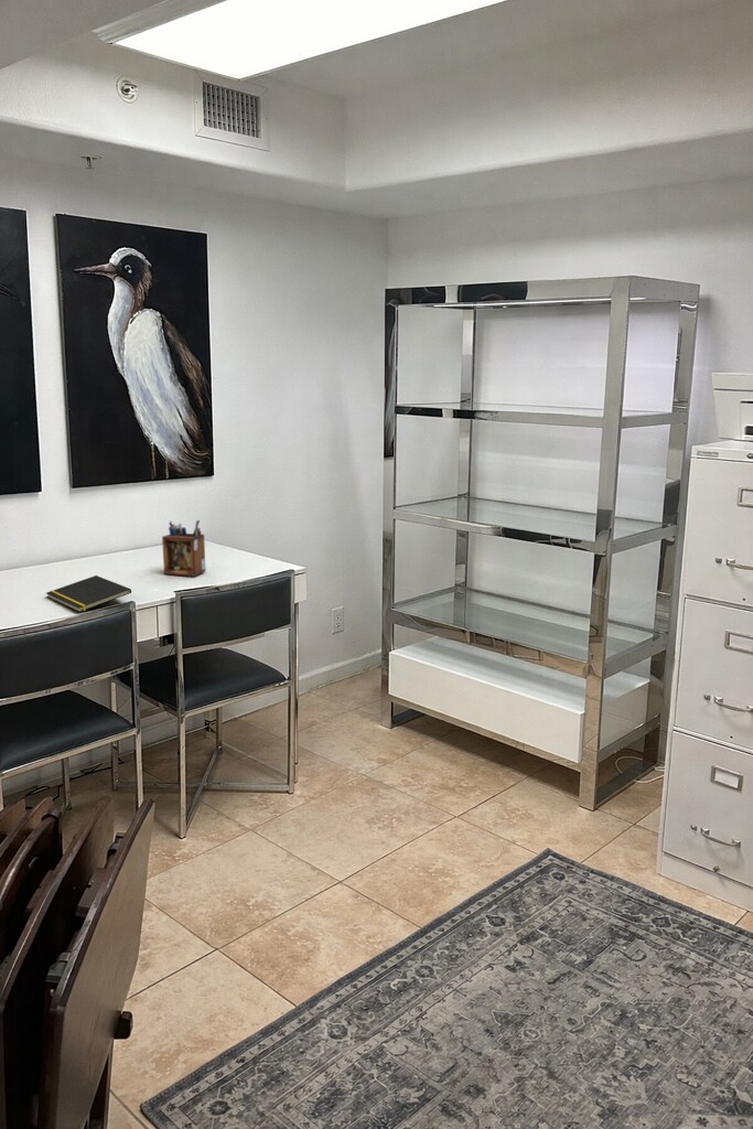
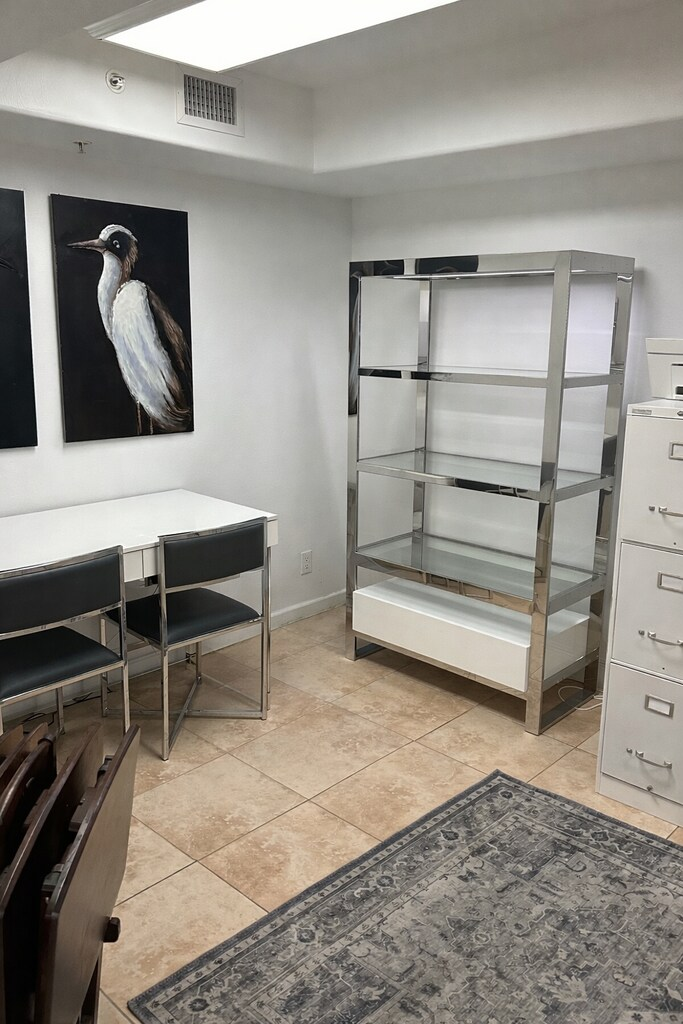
- desk organizer (183, 547)
- notepad (88, 592)
